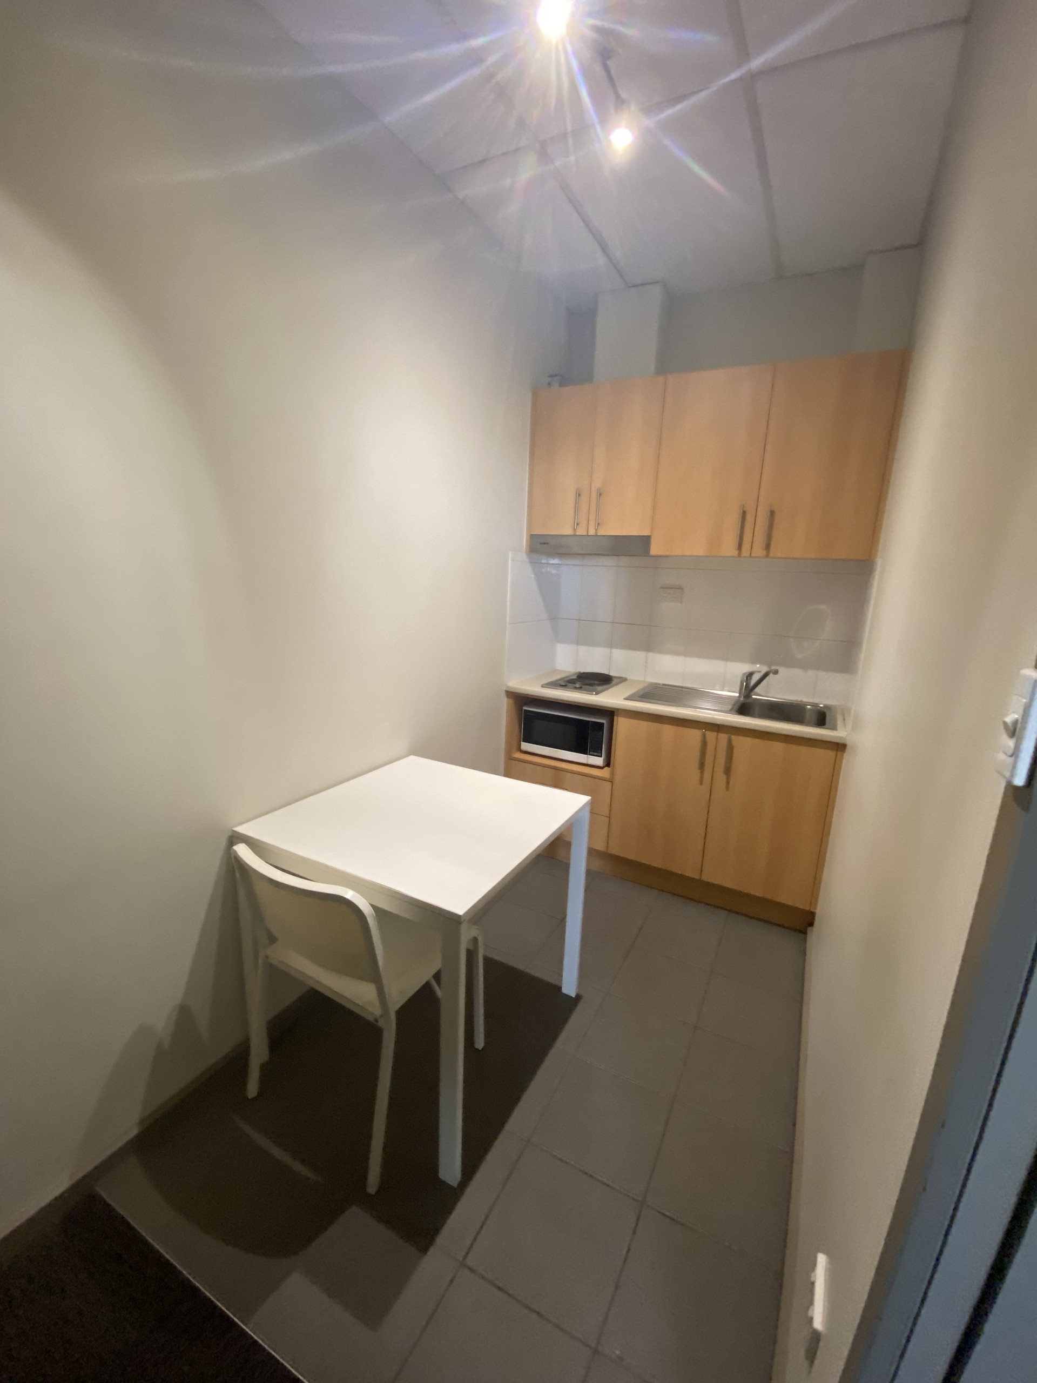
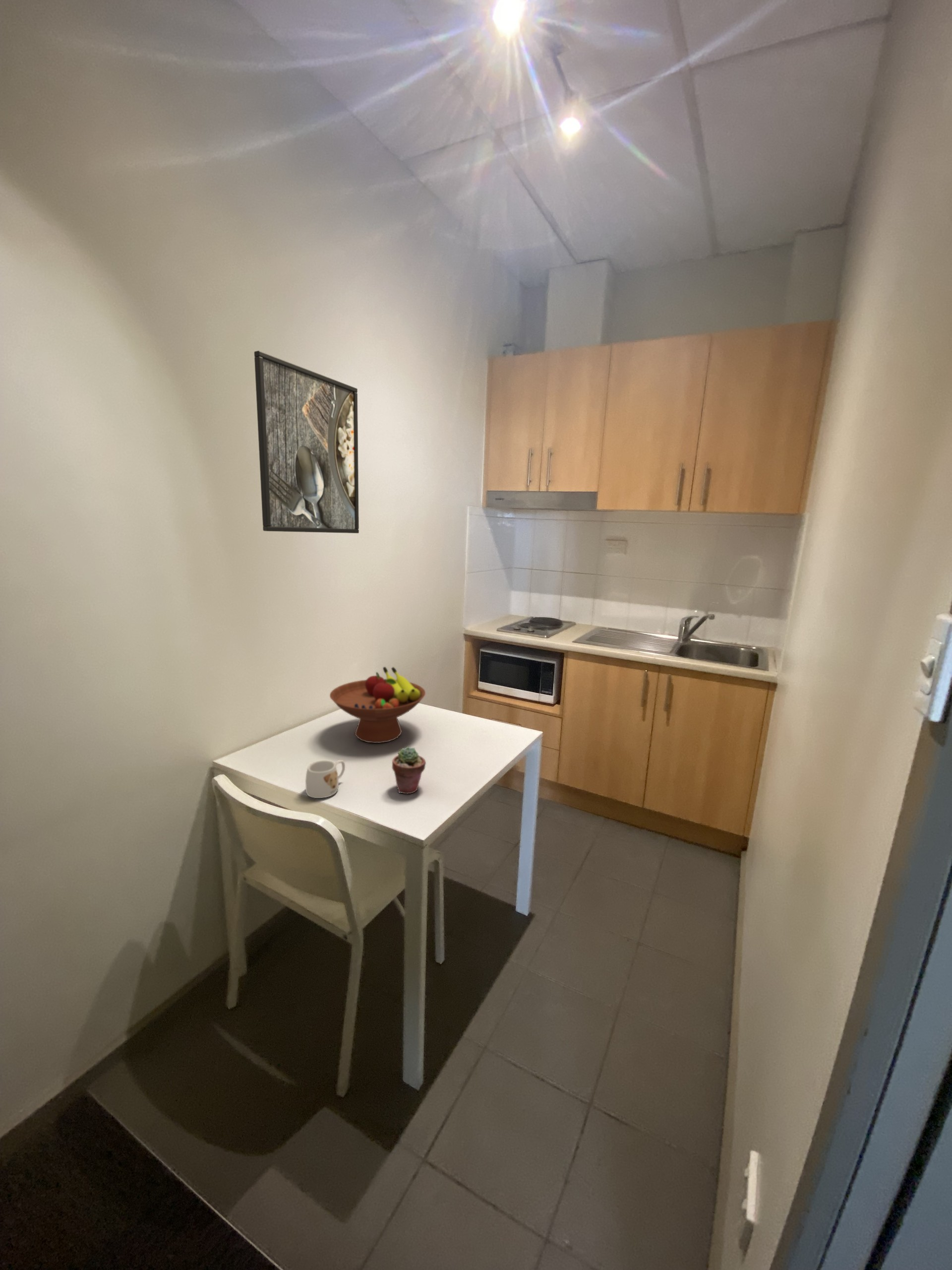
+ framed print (313, 454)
+ mug (327, 776)
+ potted succulent (408, 768)
+ fruit bowl (378, 705)
